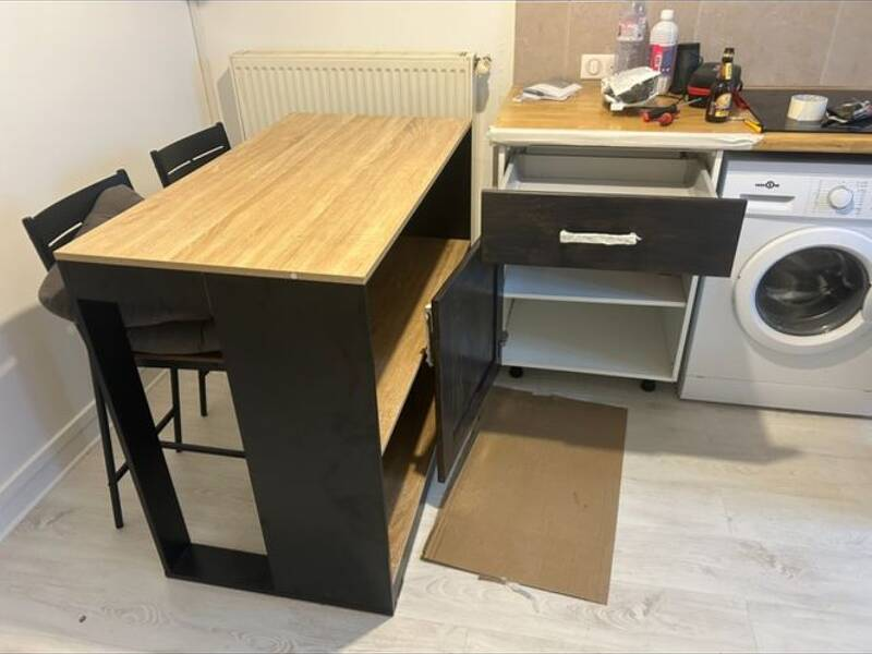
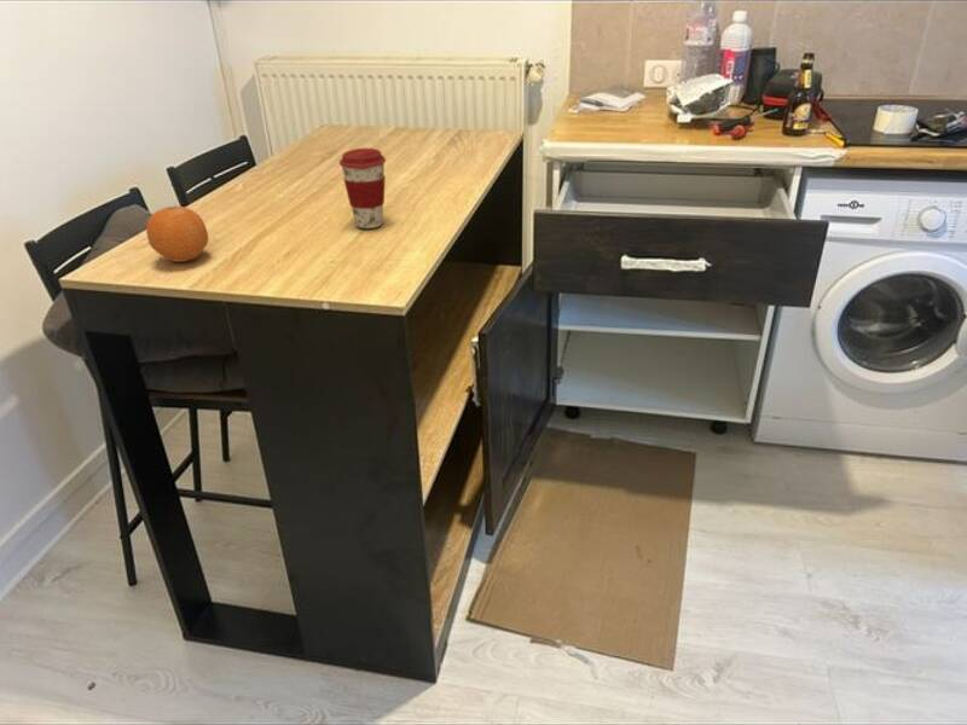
+ fruit (178, 234)
+ coffee cup (365, 188)
